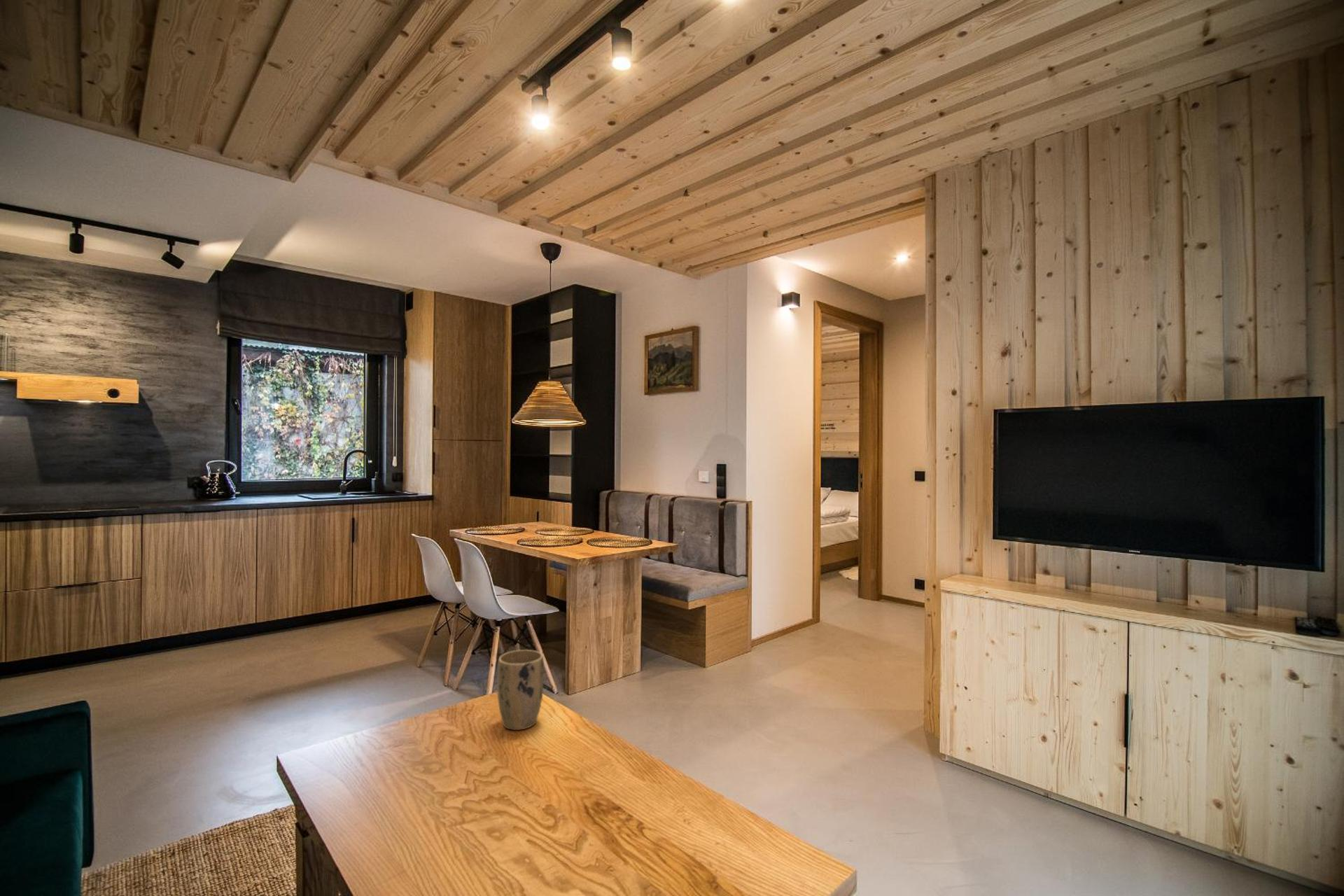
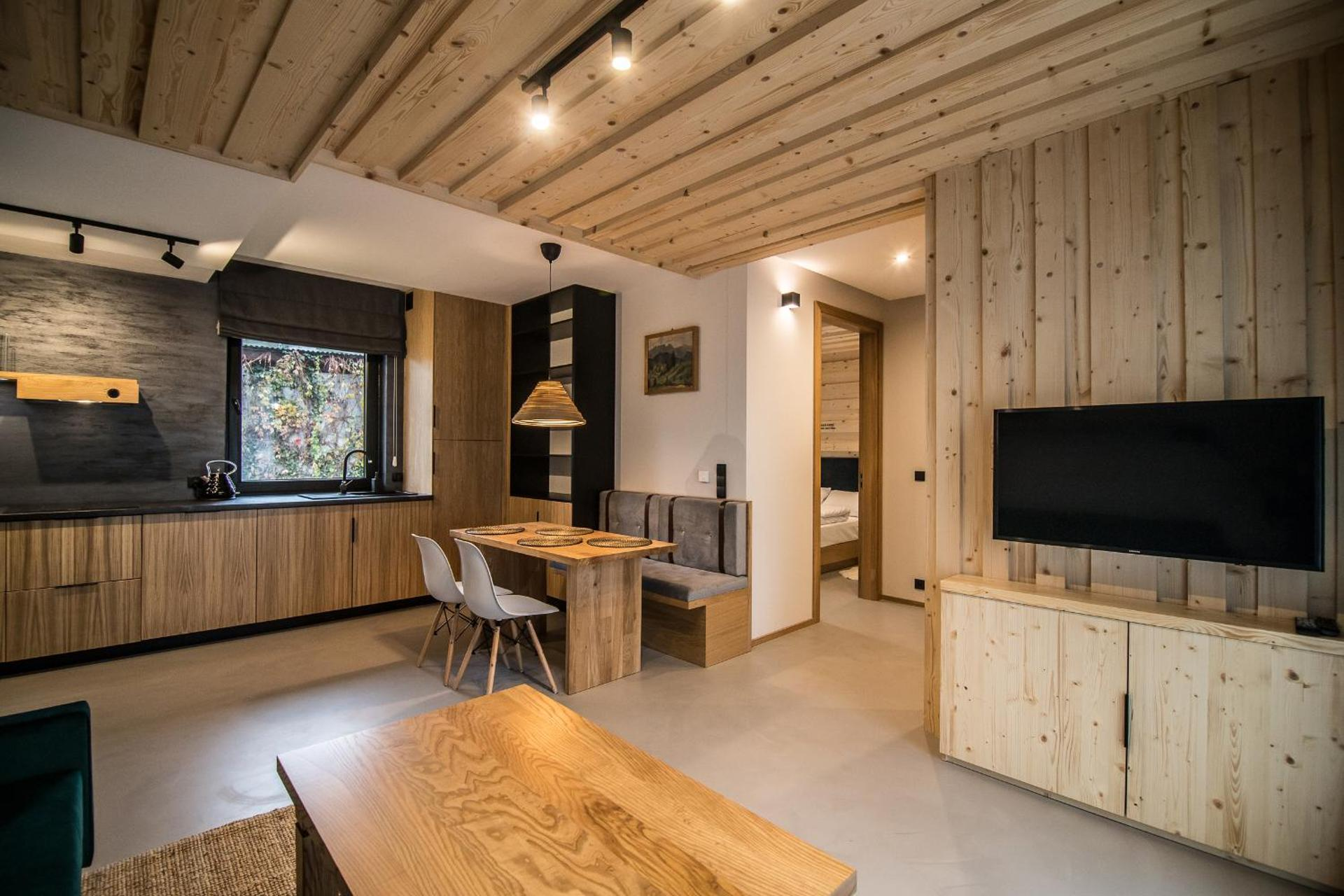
- plant pot (520, 690)
